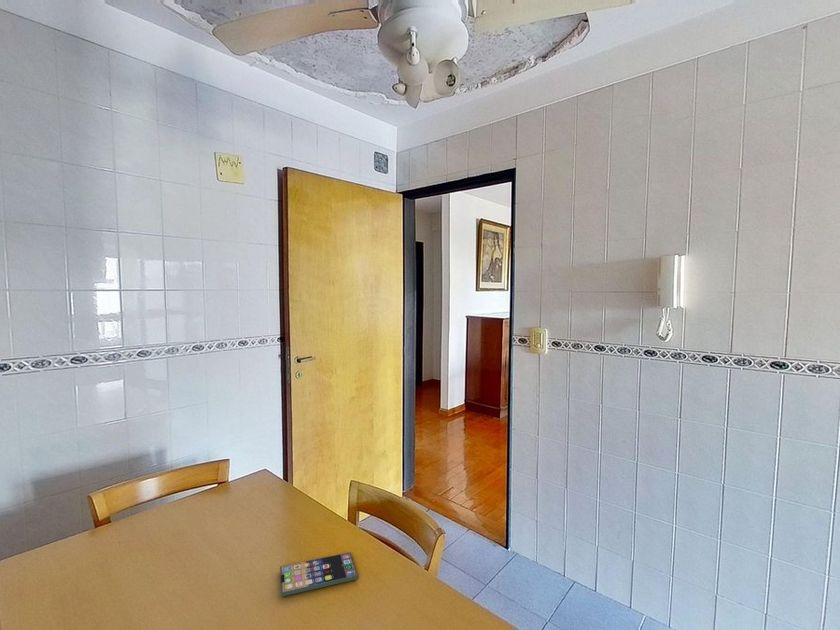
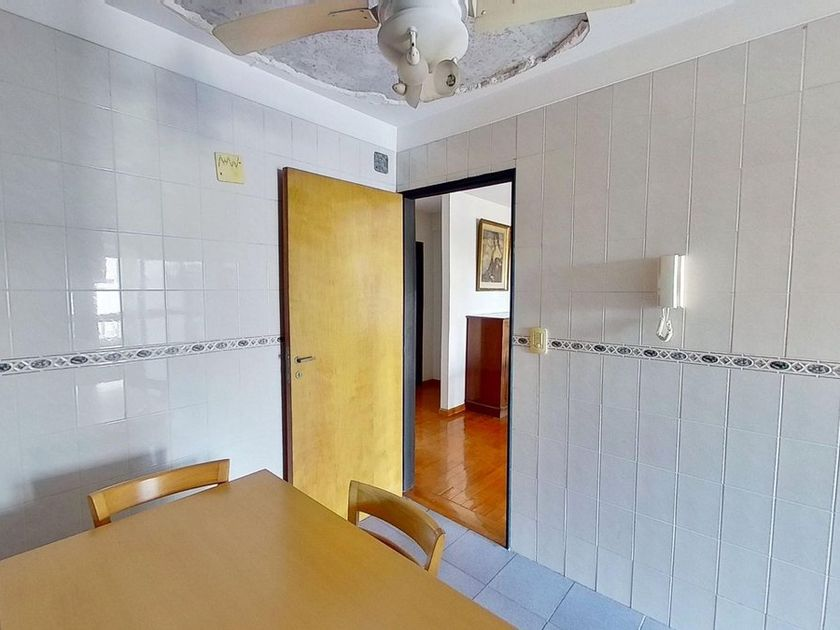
- smartphone (318, 572)
